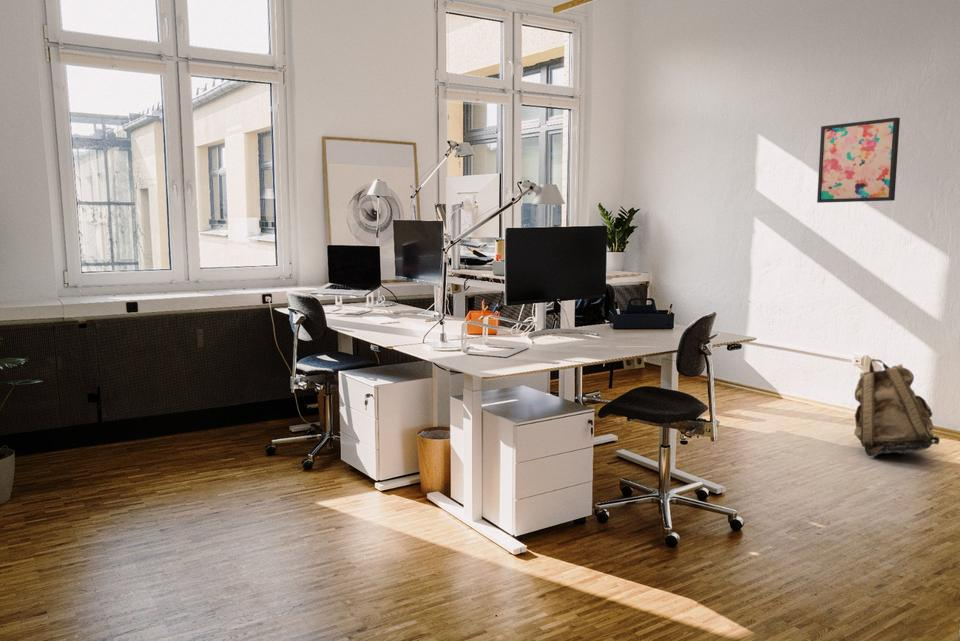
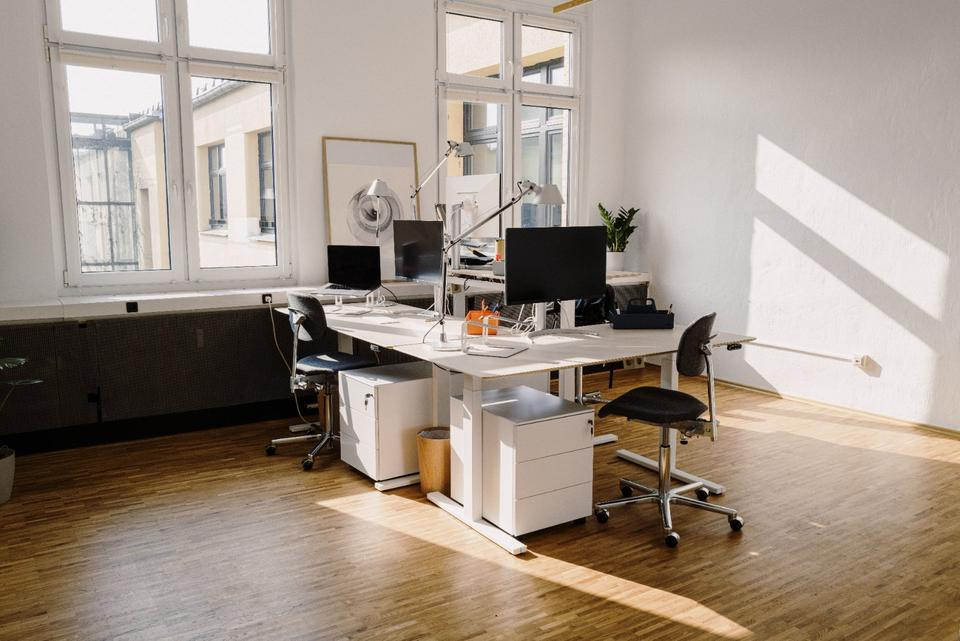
- backpack (895, 407)
- wall art (856, 162)
